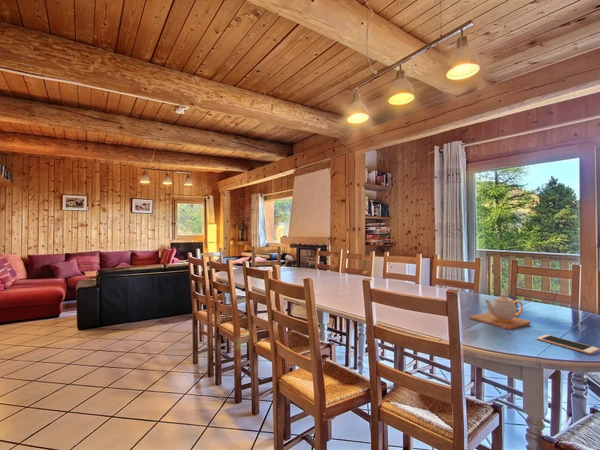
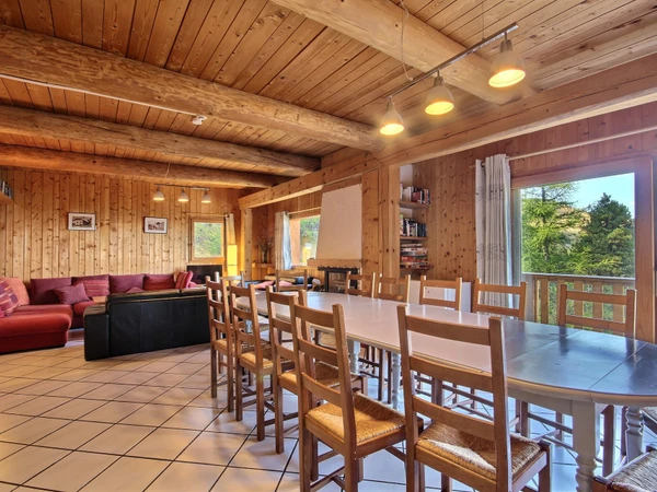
- teapot (499, 306)
- cell phone (566, 343)
